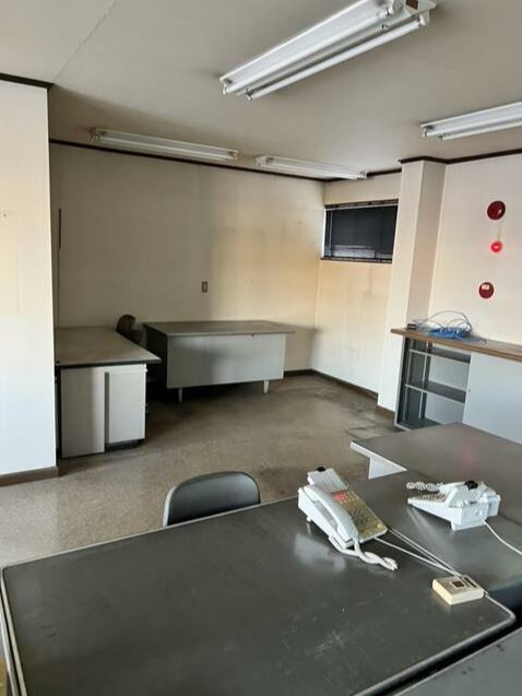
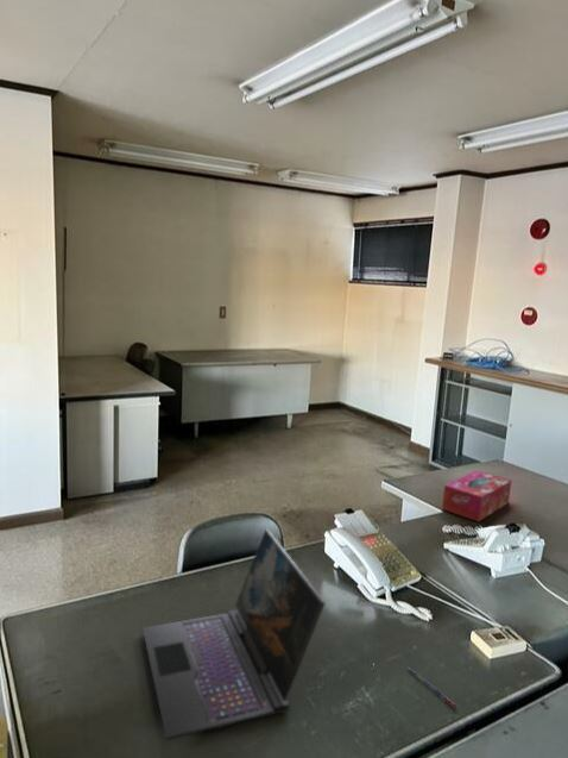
+ tissue box (477, 494)
+ laptop (225, 619)
+ pen (430, 685)
